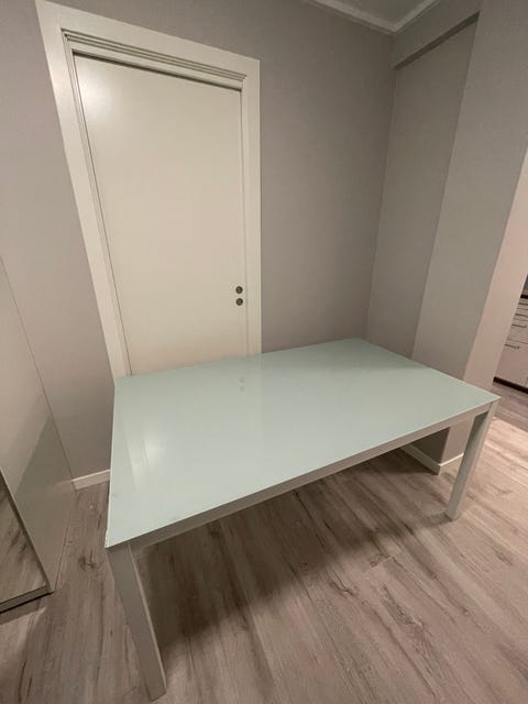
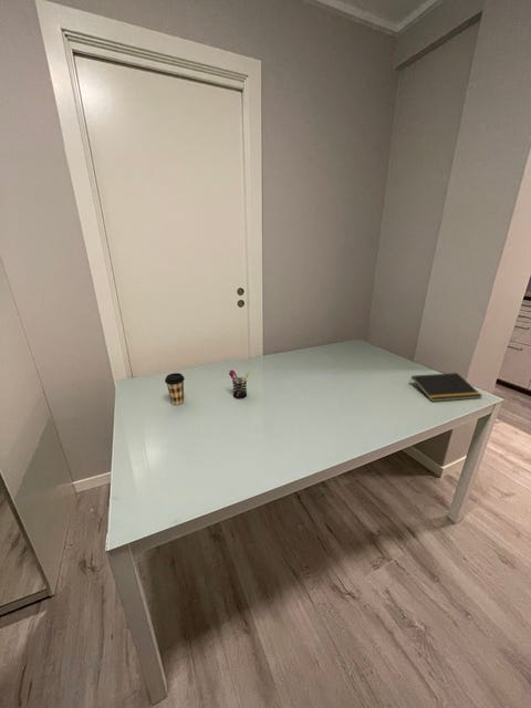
+ pen holder (239, 383)
+ coffee cup (176, 388)
+ notepad (445, 386)
